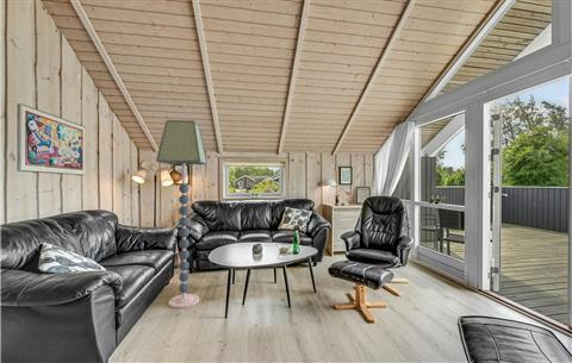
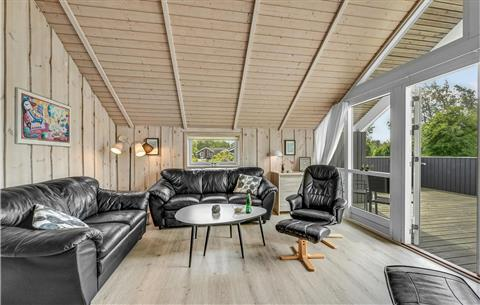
- floor lamp (184, 212)
